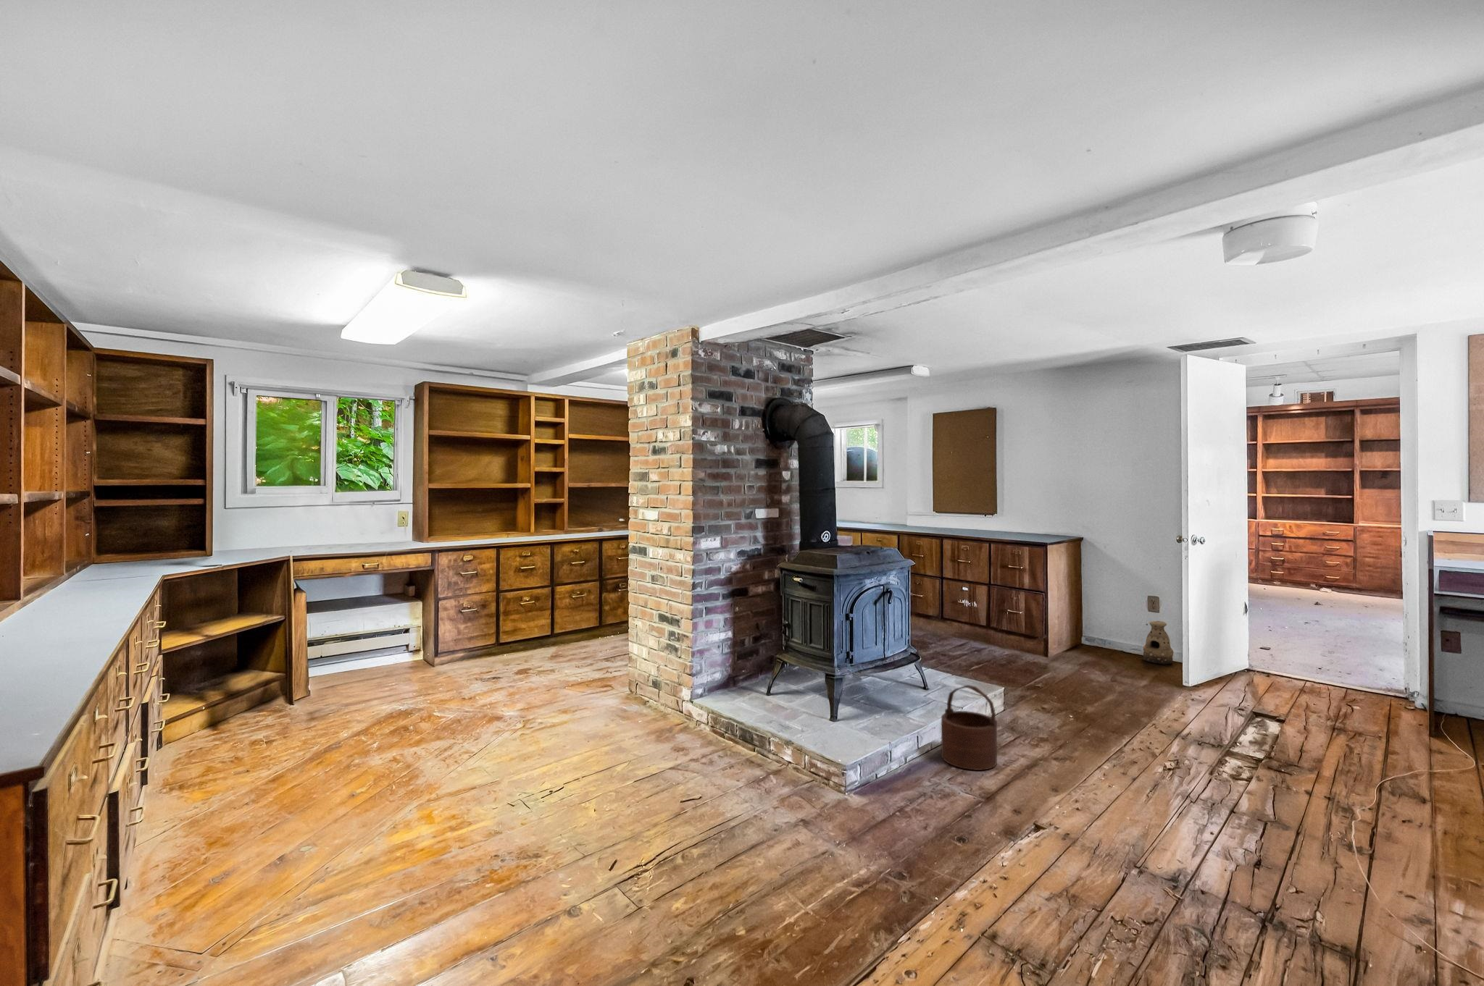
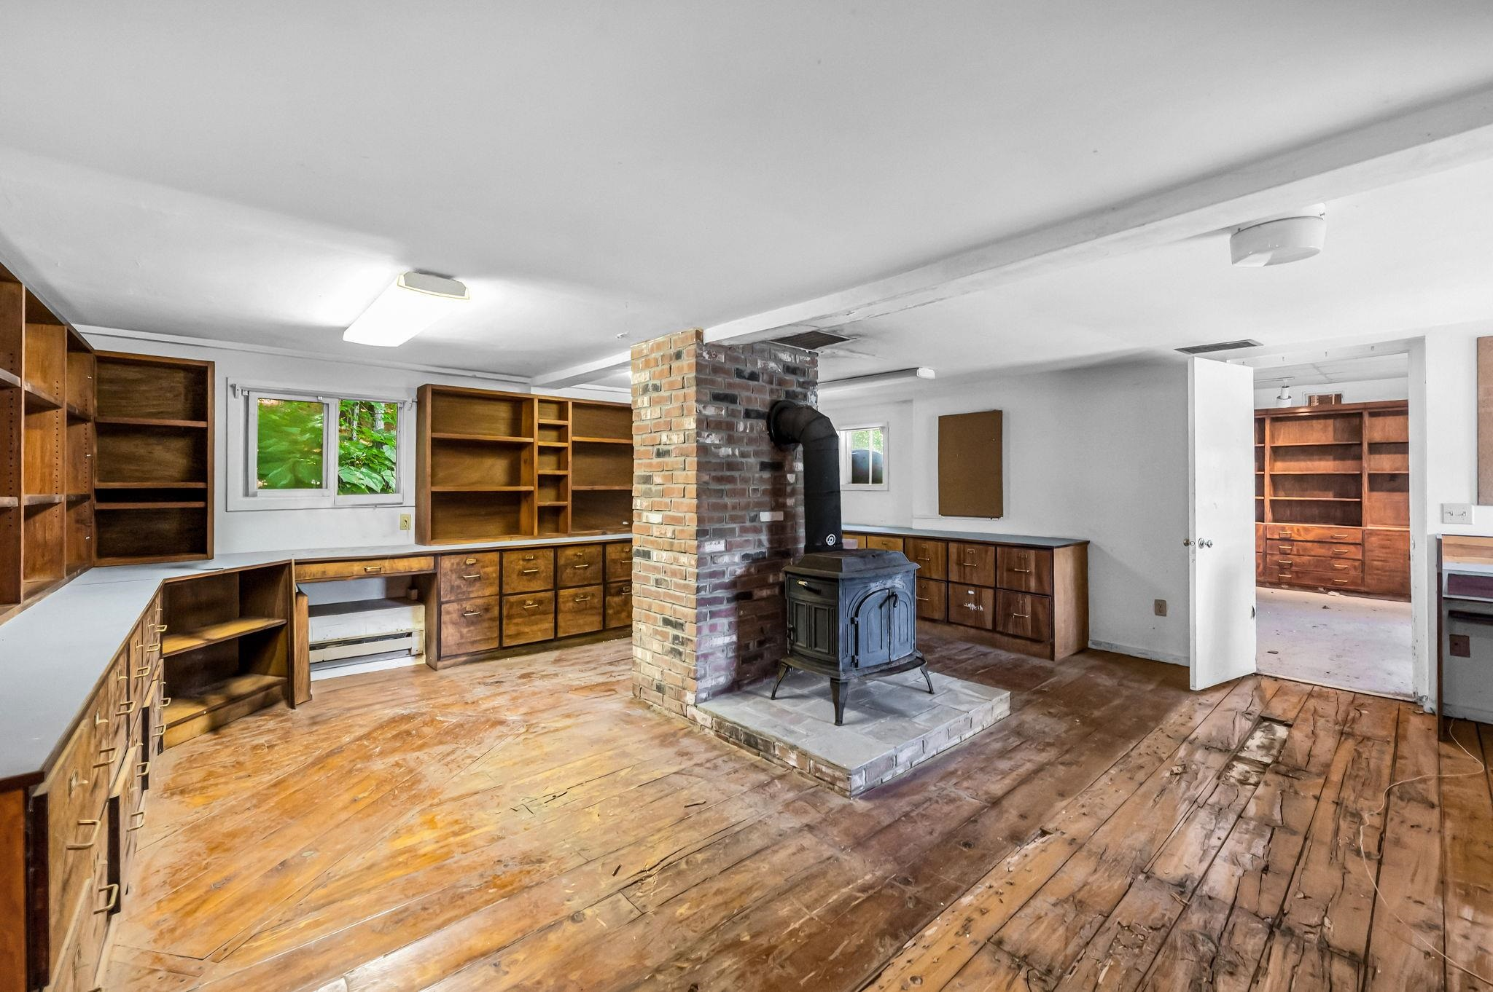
- wooden bucket (969, 723)
- lantern (1158, 640)
